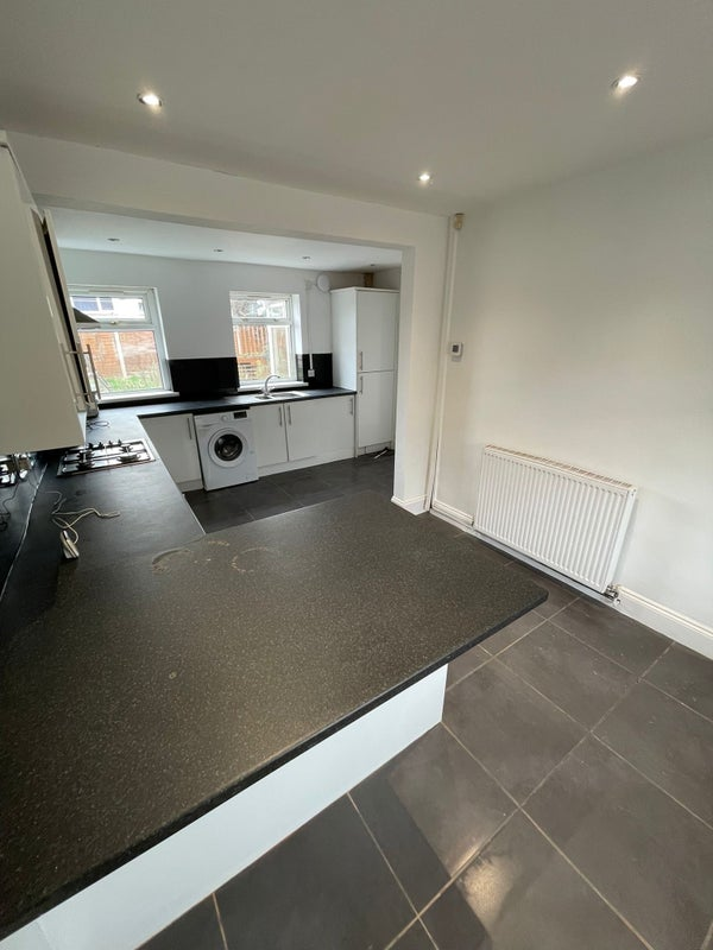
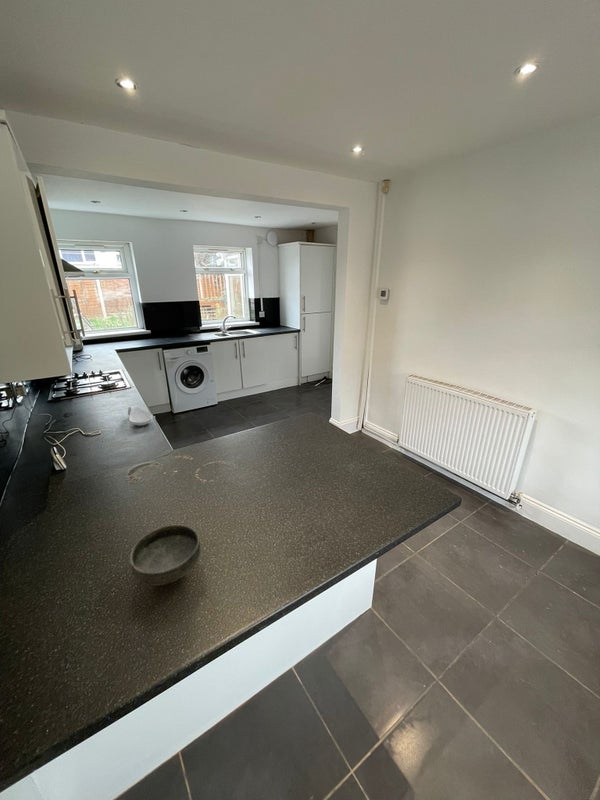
+ spoon rest (137, 414)
+ bowl (167, 558)
